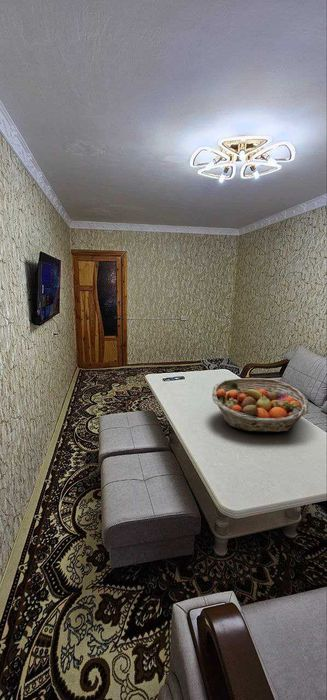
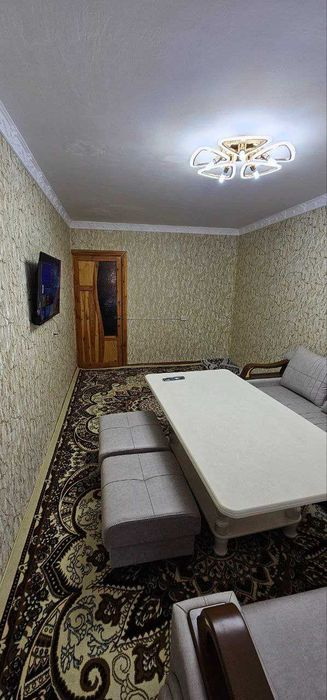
- fruit basket (257, 403)
